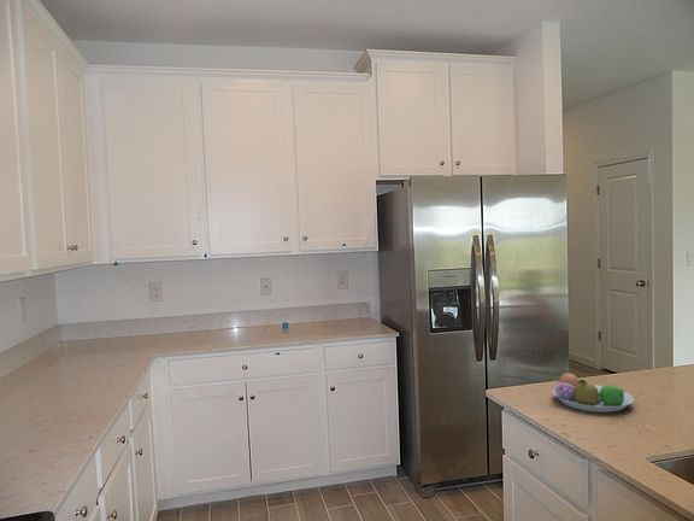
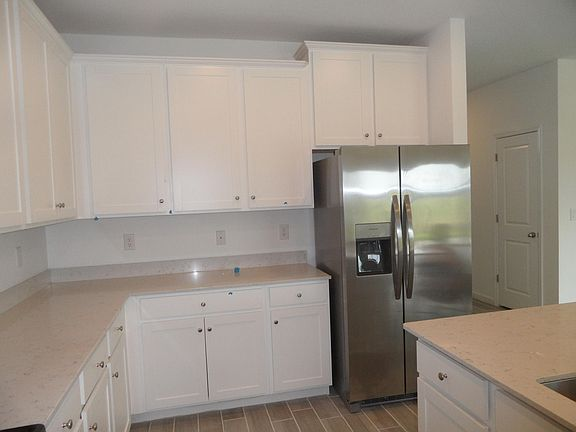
- fruit bowl (593, 388)
